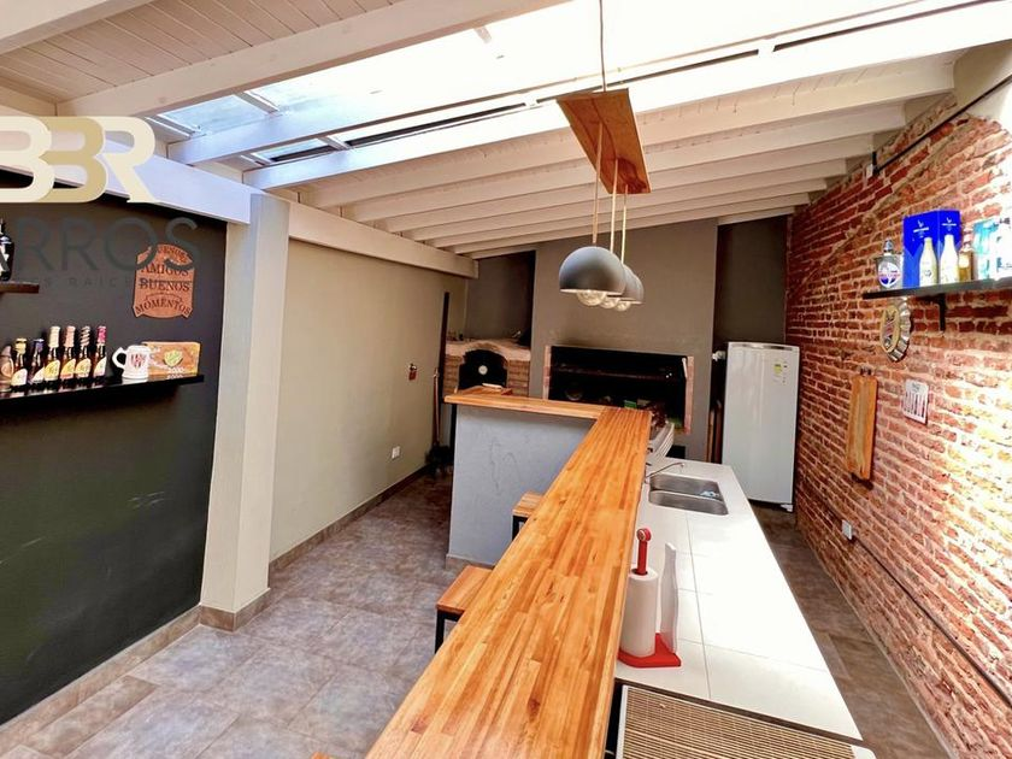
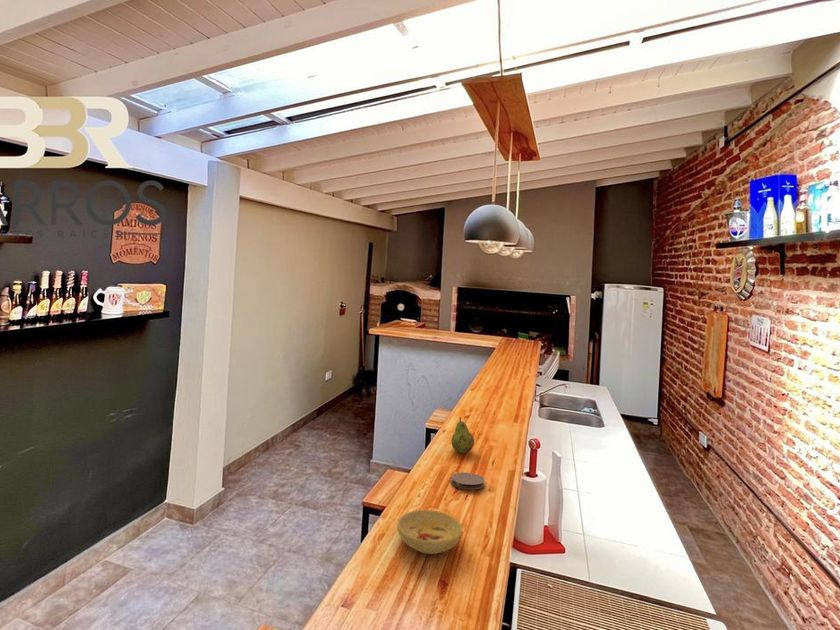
+ fruit (463, 435)
+ bowl (429, 534)
+ coaster (467, 480)
